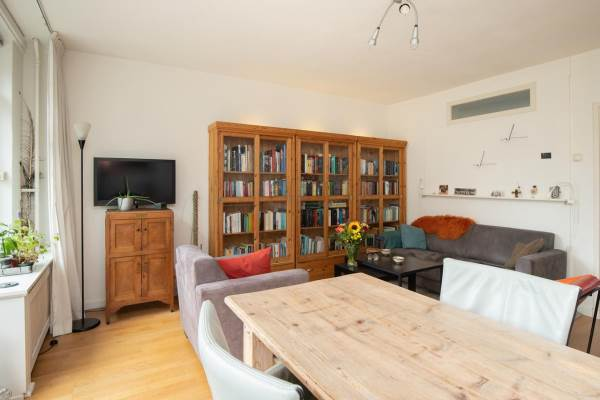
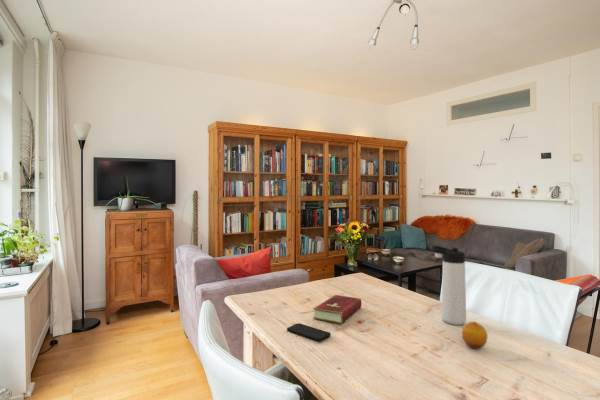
+ hardcover book (338, 307)
+ smartphone (308, 331)
+ fruit (474, 334)
+ thermos bottle (448, 283)
